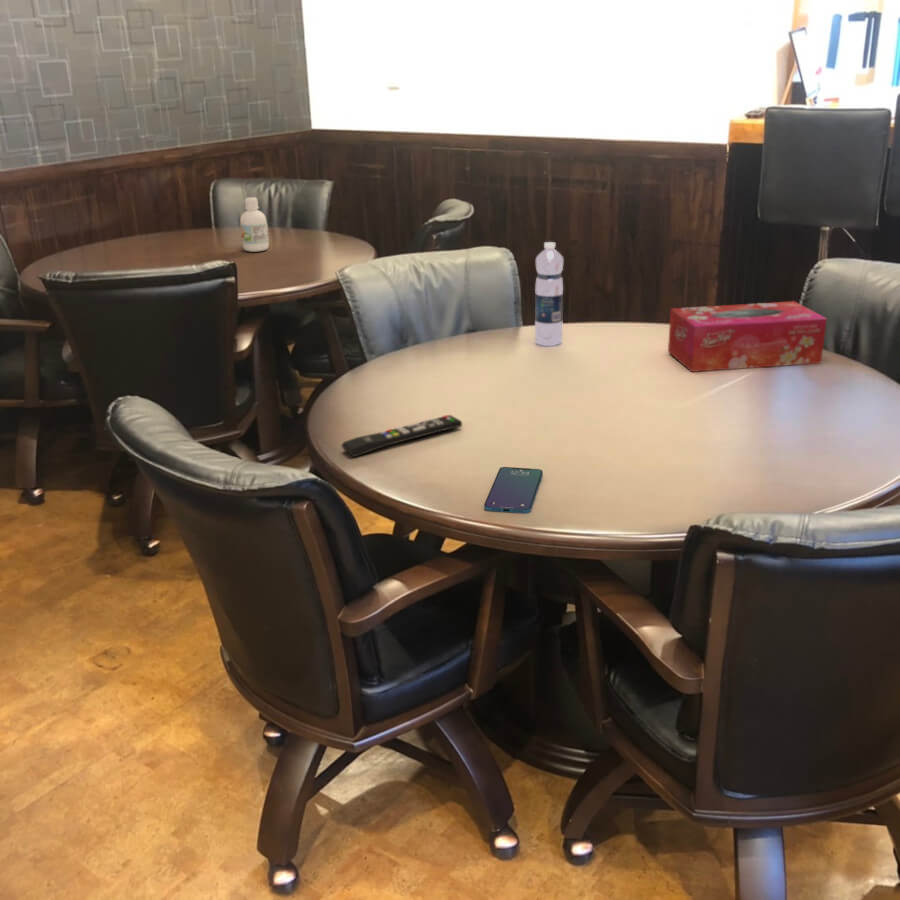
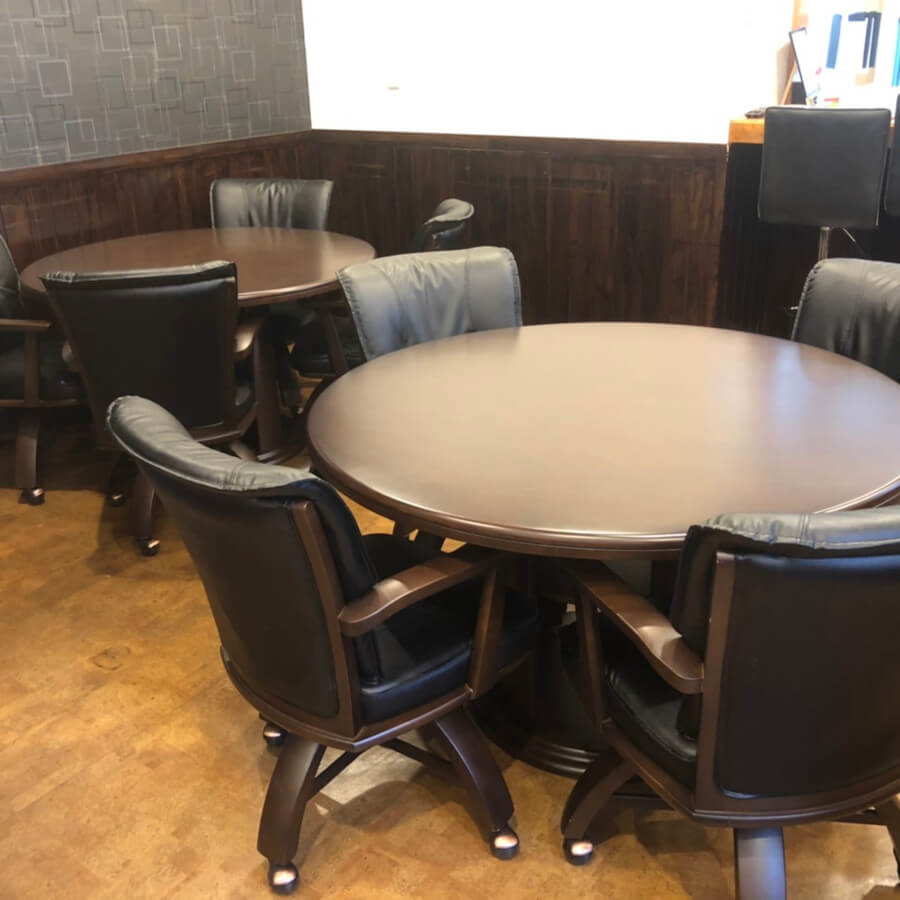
- tissue box (744, 335)
- smartphone (514, 489)
- water bottle (549, 294)
- remote control (403, 434)
- bottle (253, 224)
